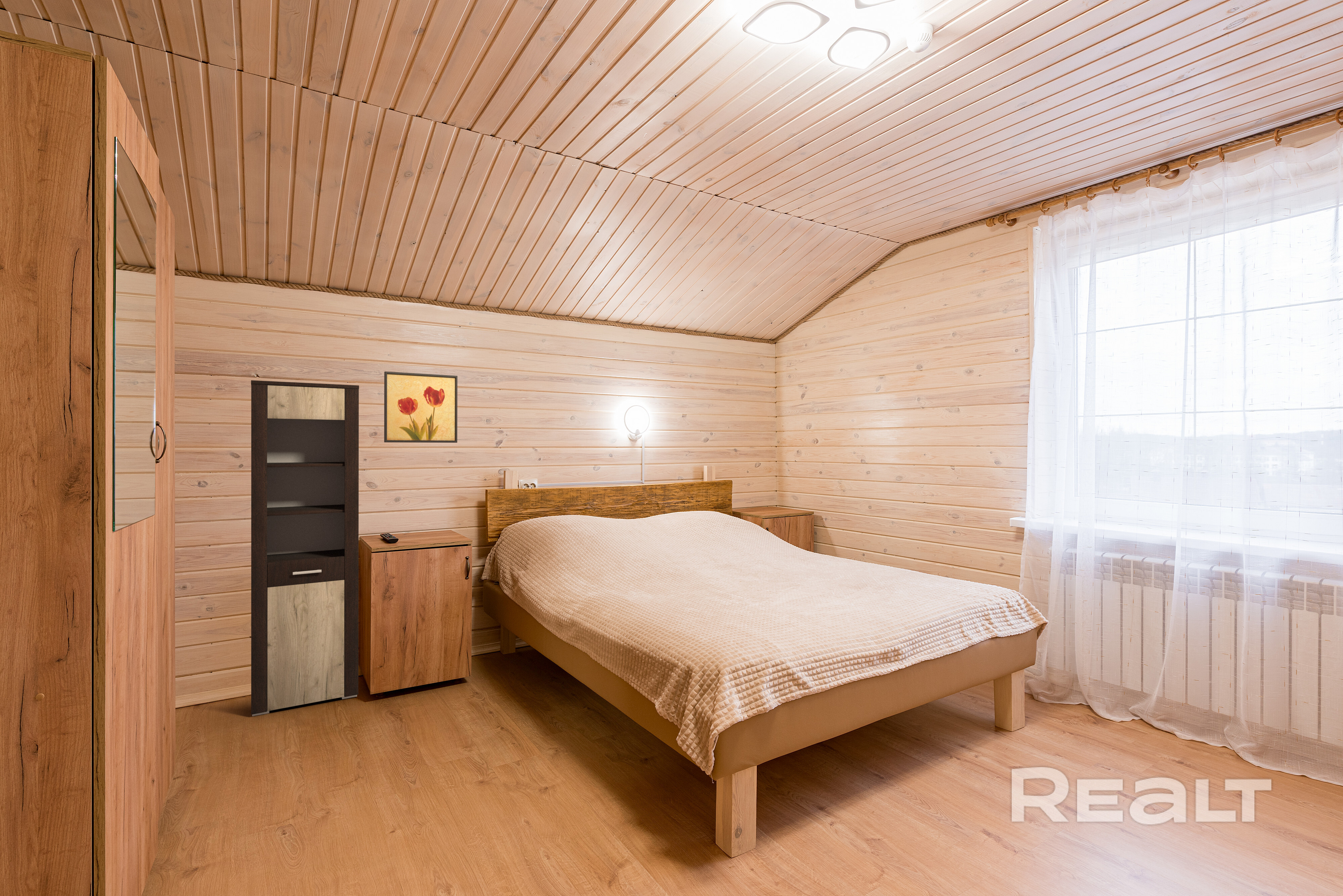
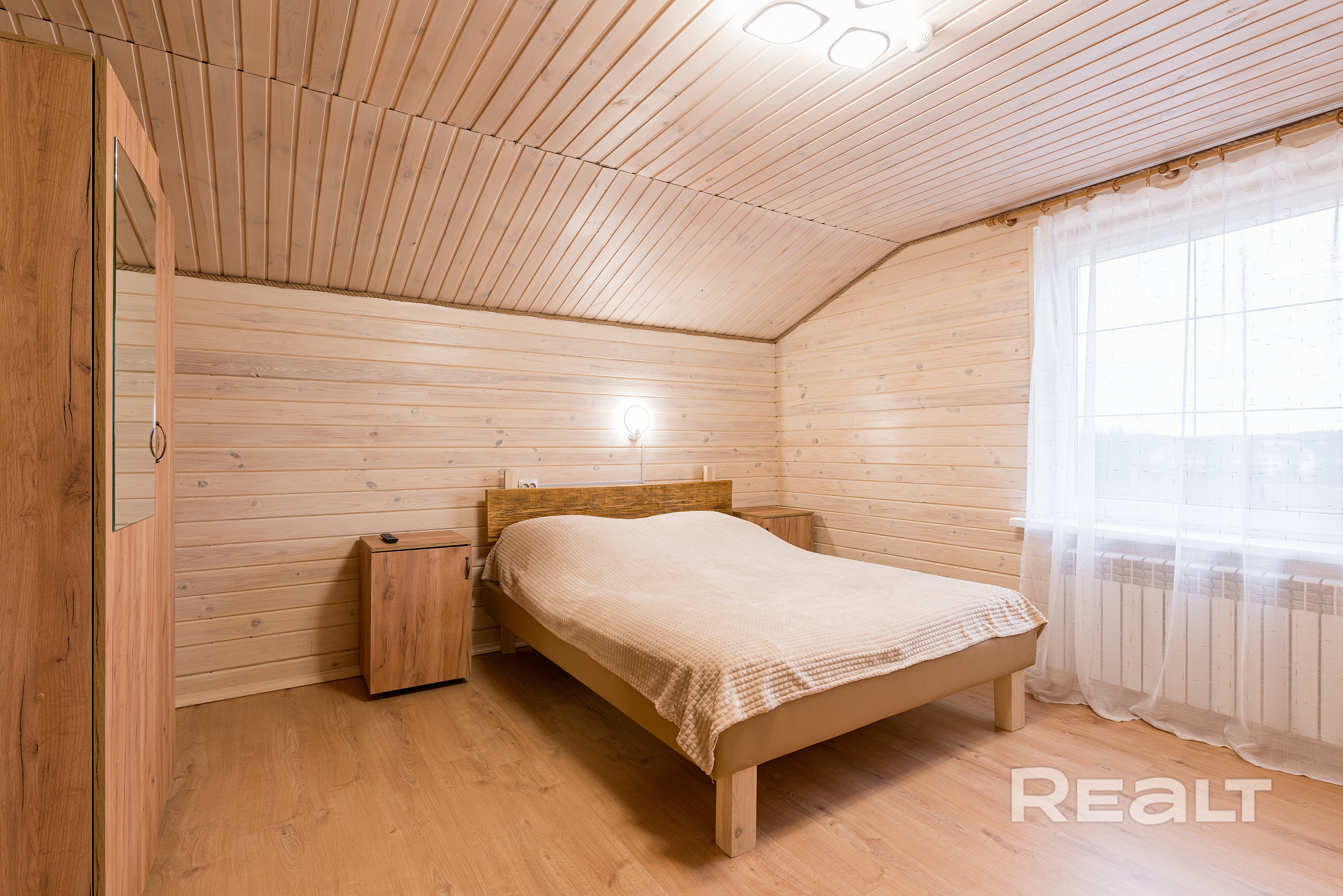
- wall art (421, 408)
- cabinet (305, 541)
